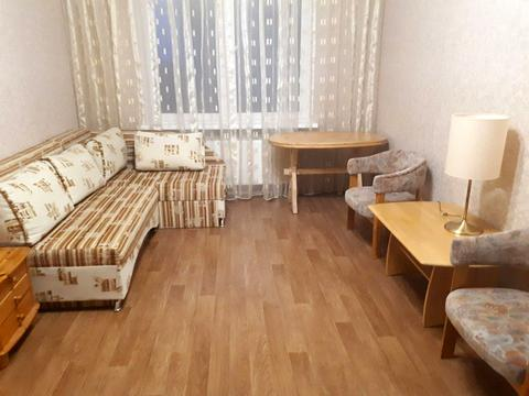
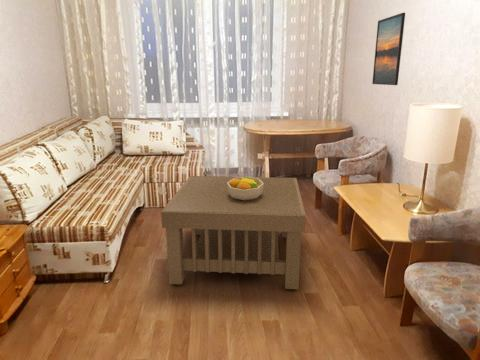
+ fruit bowl (245, 186)
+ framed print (387, 51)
+ coffee table (238, 225)
